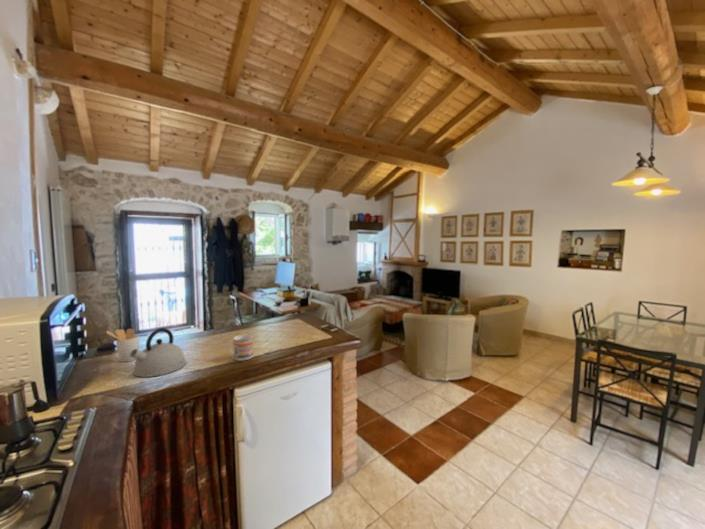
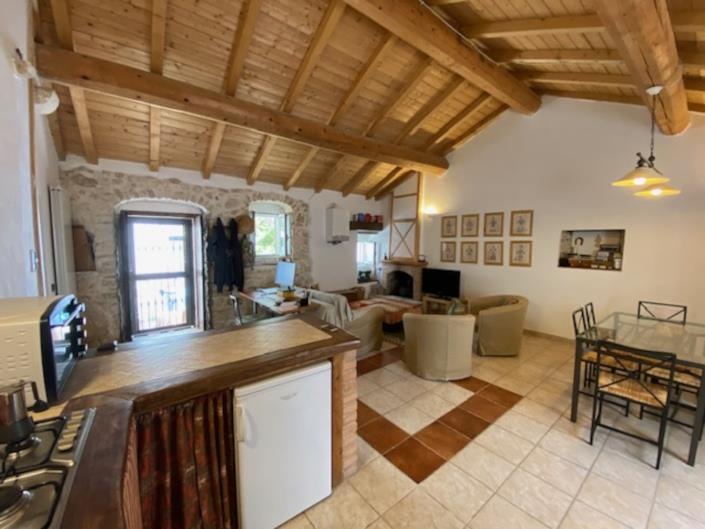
- mug (241, 347)
- utensil holder (122, 344)
- kettle (157, 348)
